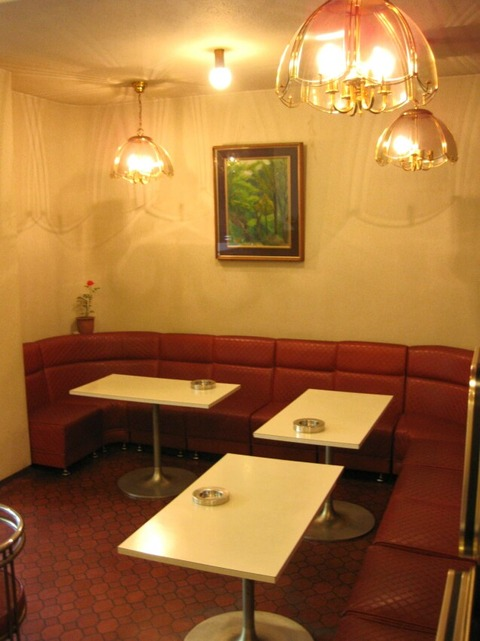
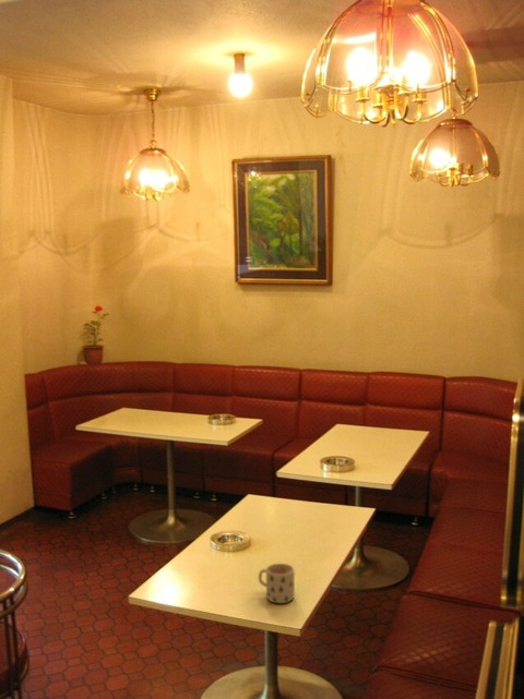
+ mug (275, 581)
